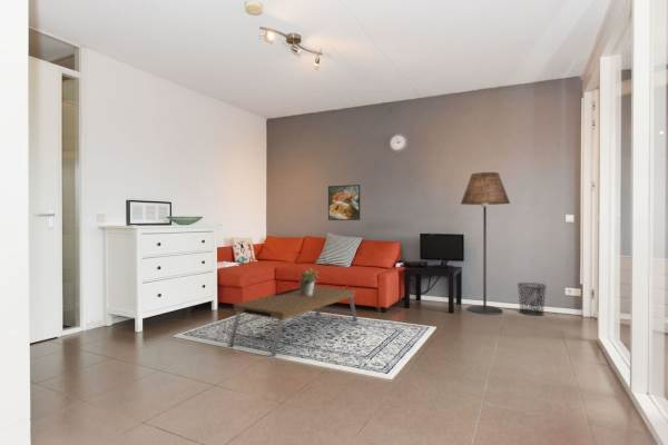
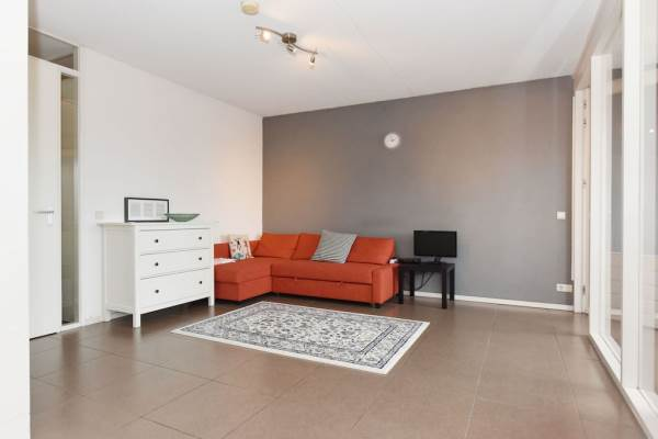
- coffee table (299, 313)
- potted plant (310, 279)
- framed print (343, 202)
- floor lamp (484, 241)
- waste bin (531, 298)
